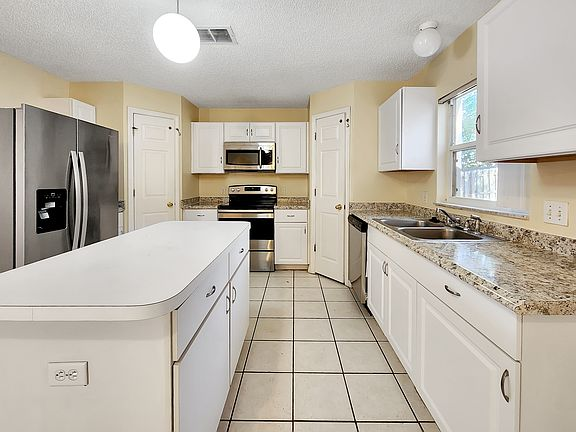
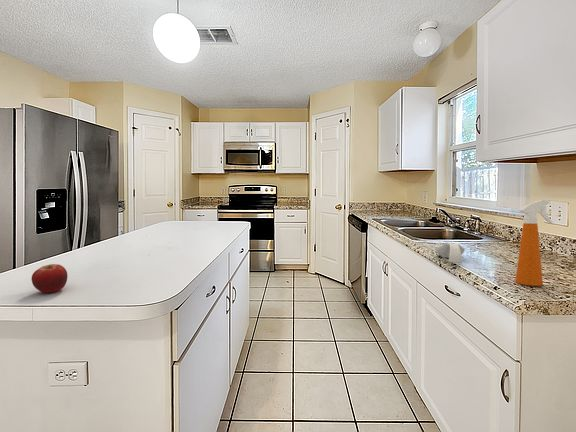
+ spoon rest (451, 250)
+ fruit (50, 278)
+ spray bottle (535, 241)
